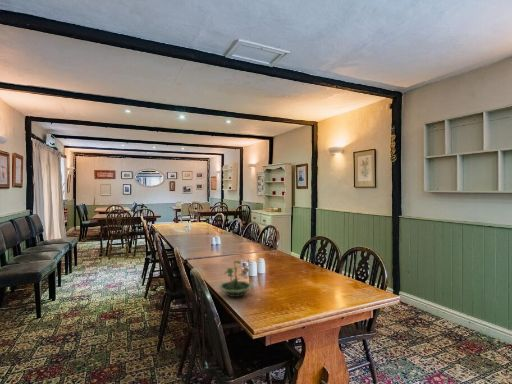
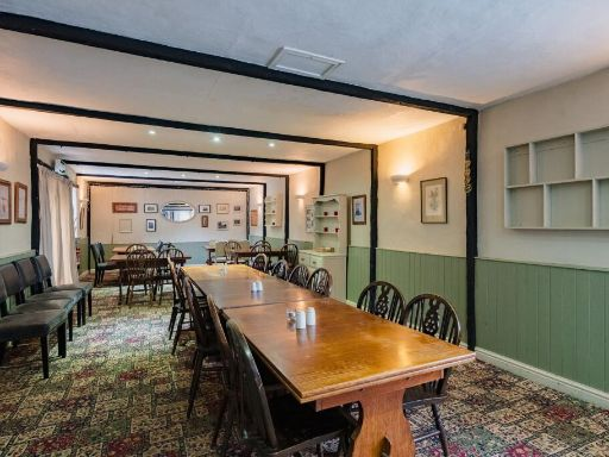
- terrarium (235, 266)
